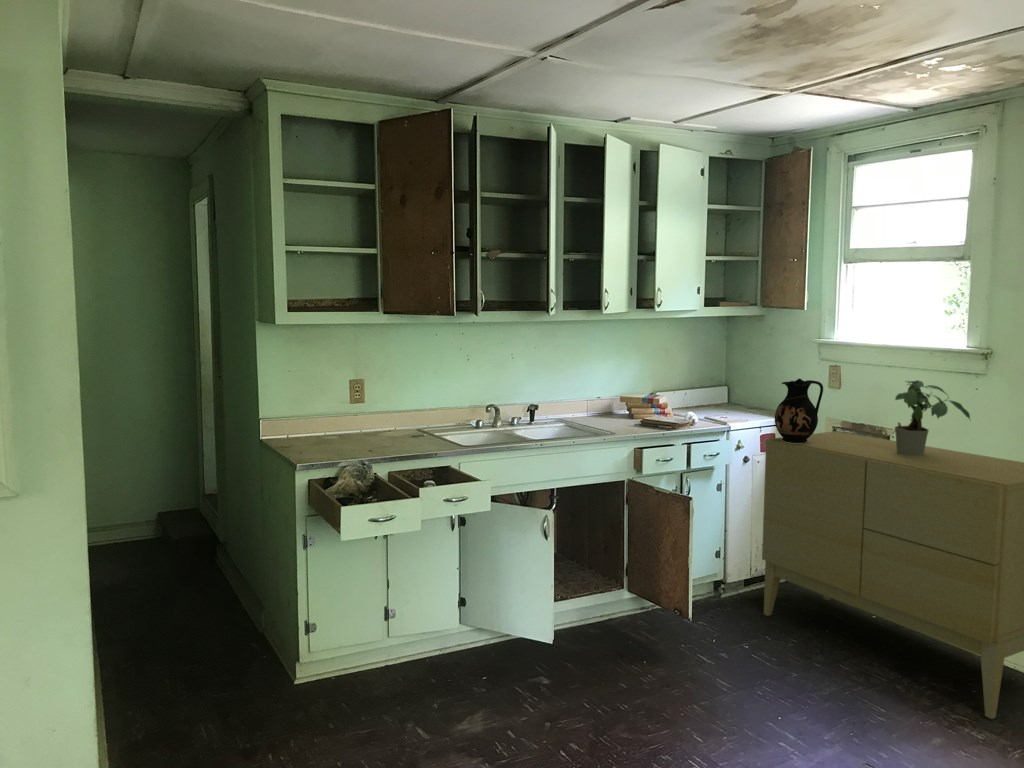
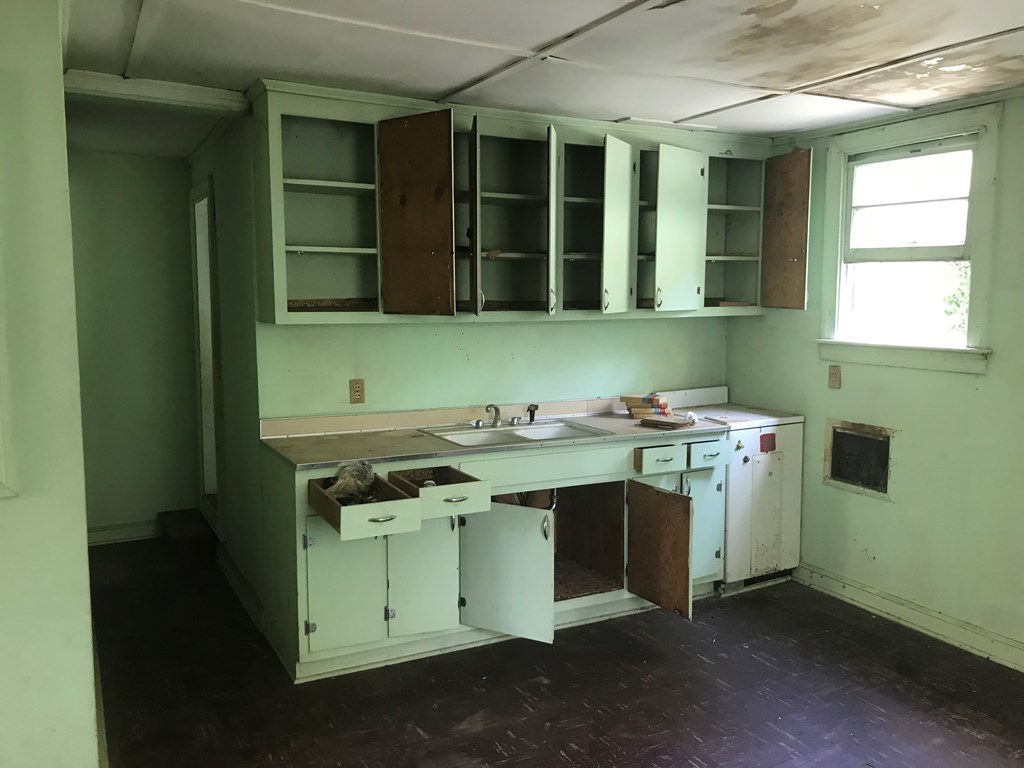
- ceramic jug (797, 410)
- potted plant (921, 417)
- sideboard (899, 552)
